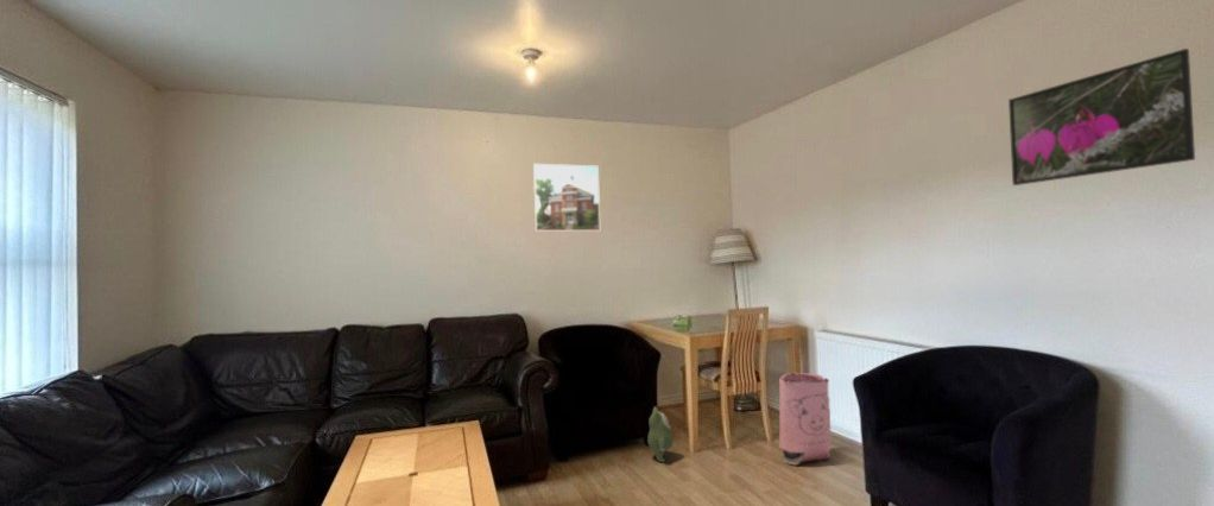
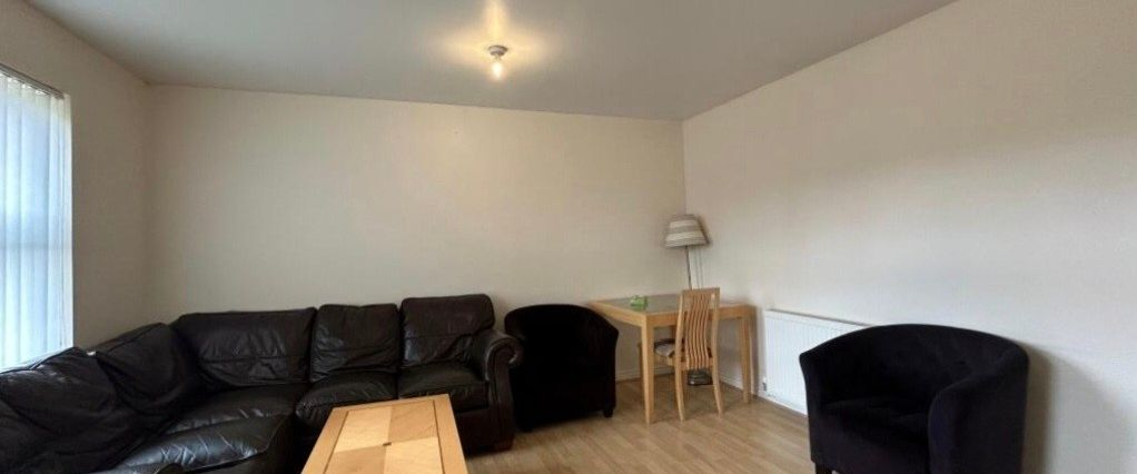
- bag (804, 417)
- plush toy (659, 434)
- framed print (567, 197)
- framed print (1089, 125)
